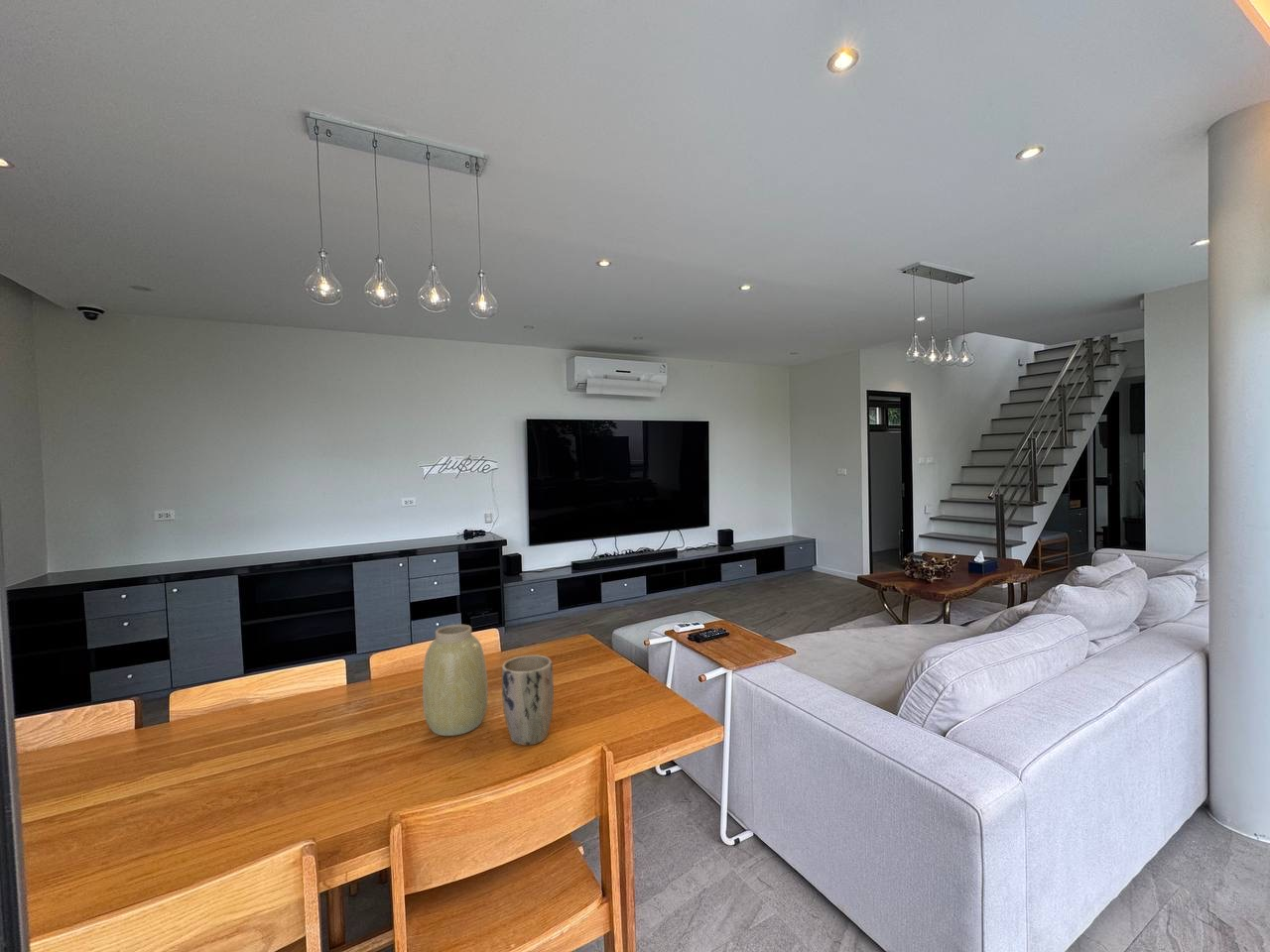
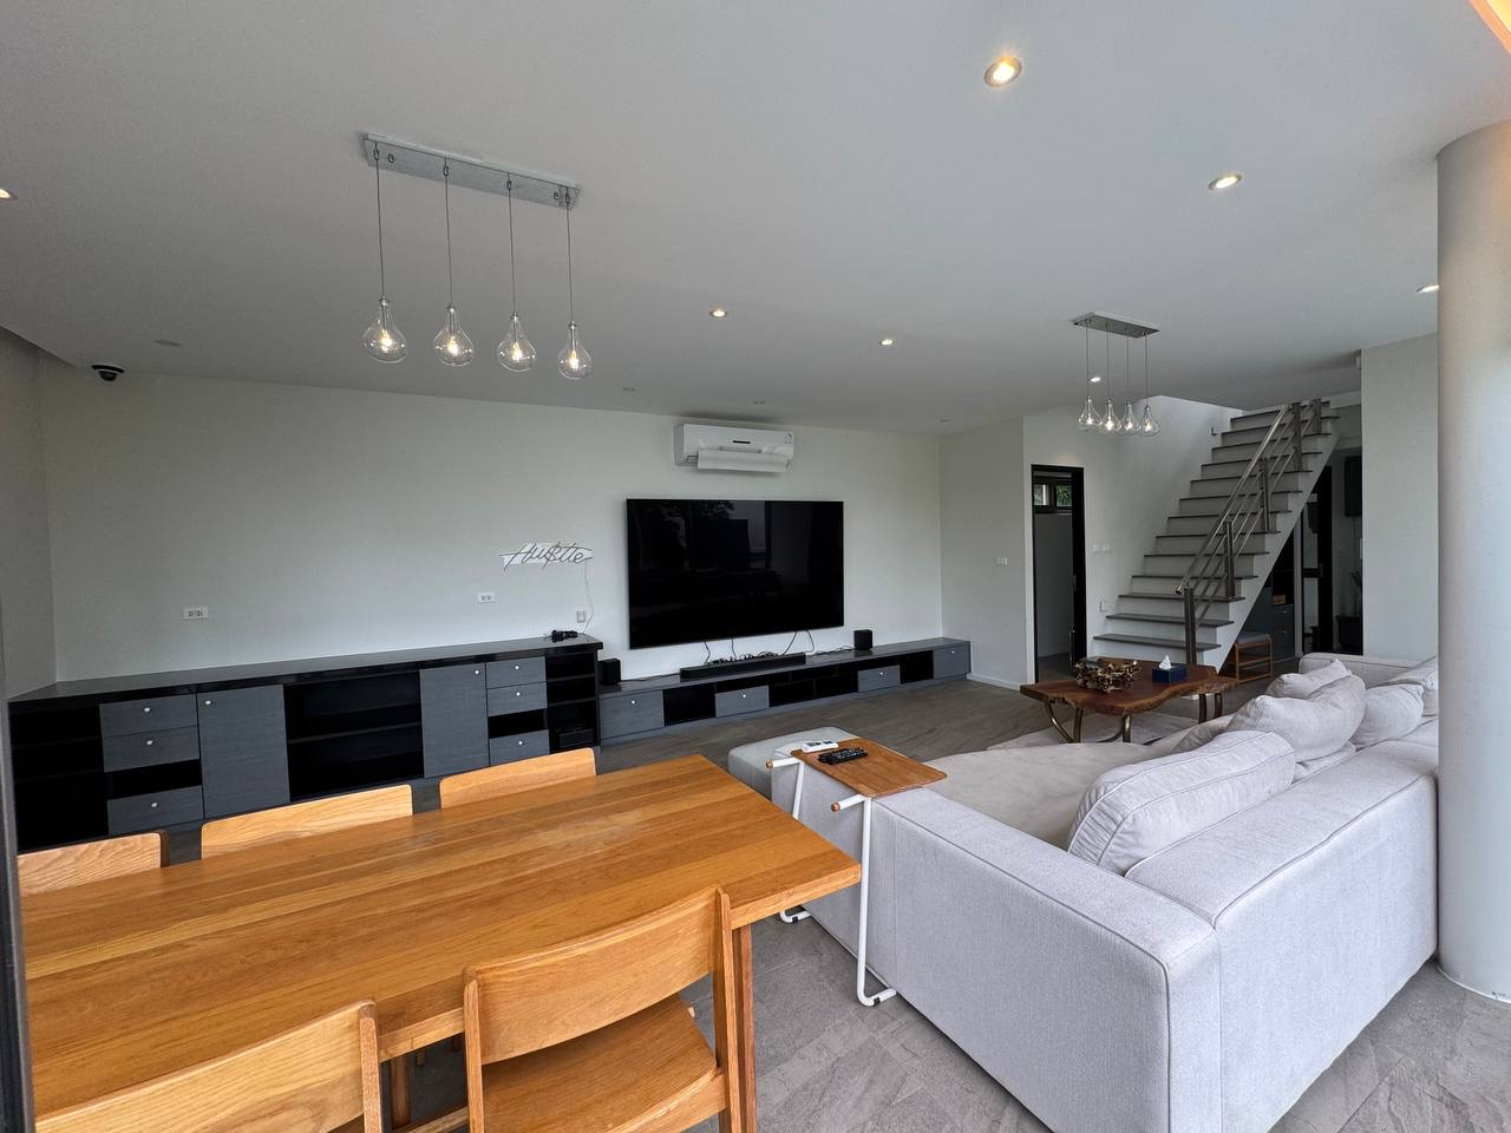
- plant pot (528, 699)
- vase (454, 676)
